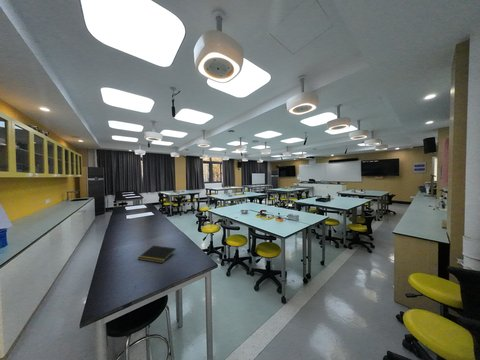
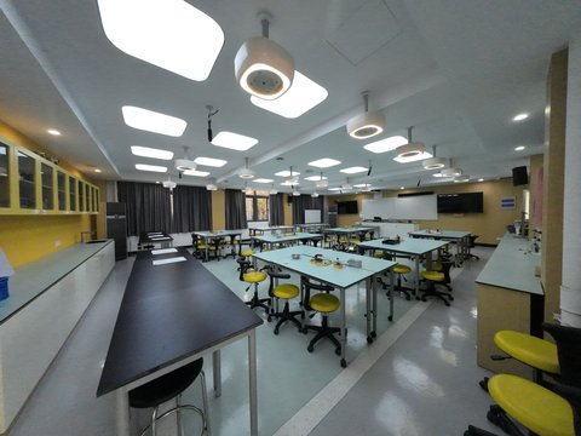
- notepad (157, 253)
